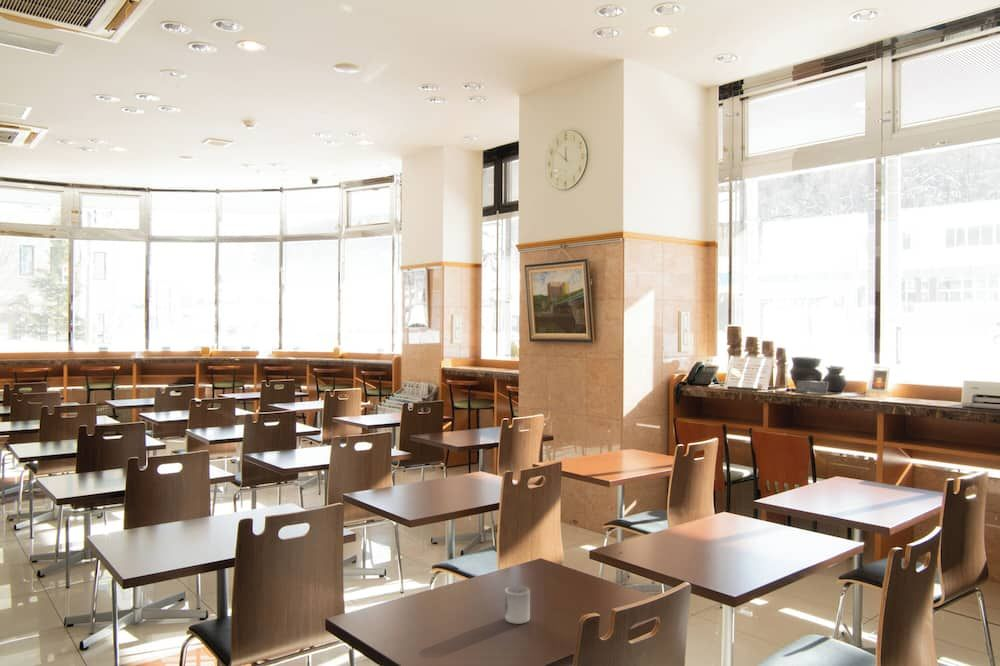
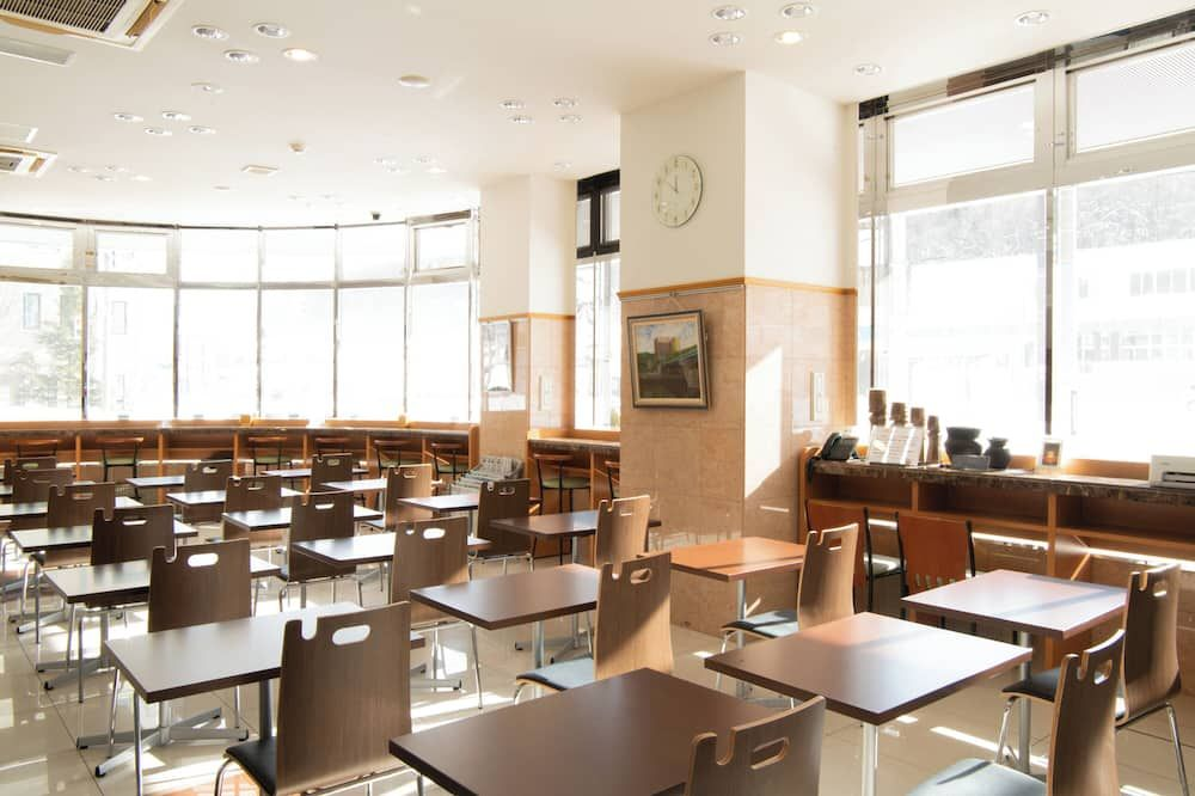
- cup (518, 602)
